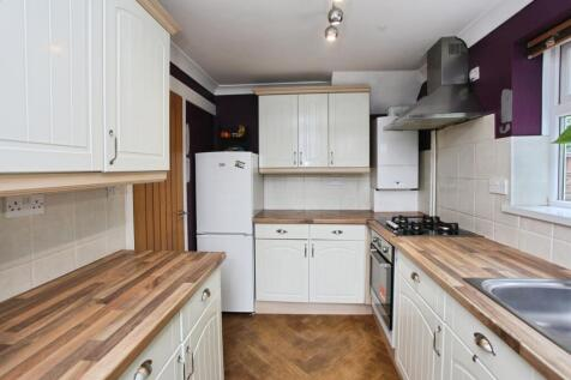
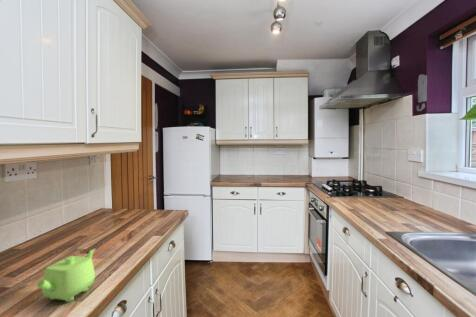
+ teapot (70, 275)
